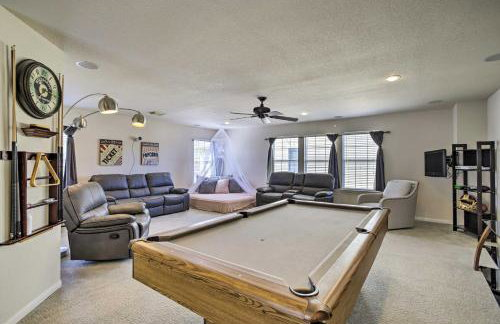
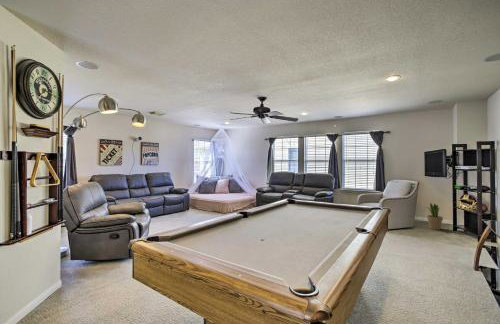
+ potted plant (433, 215)
